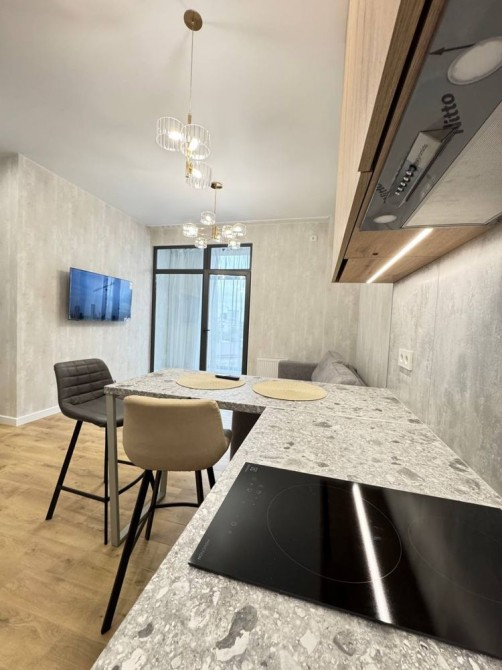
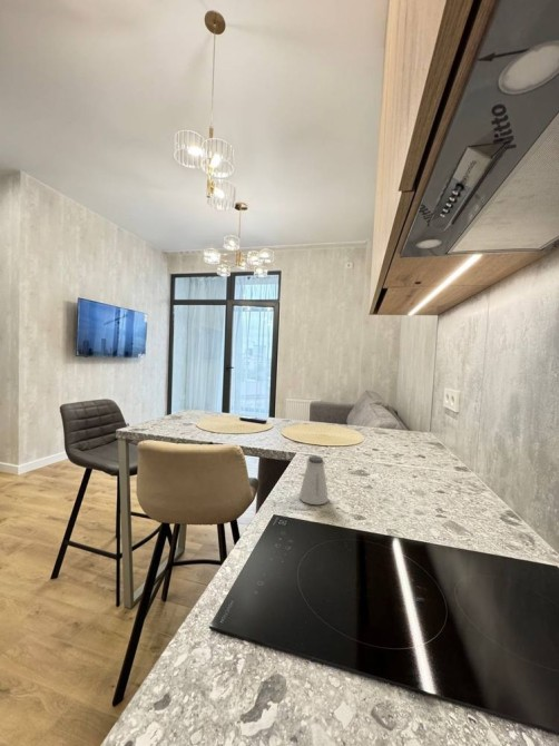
+ saltshaker (314, 478)
